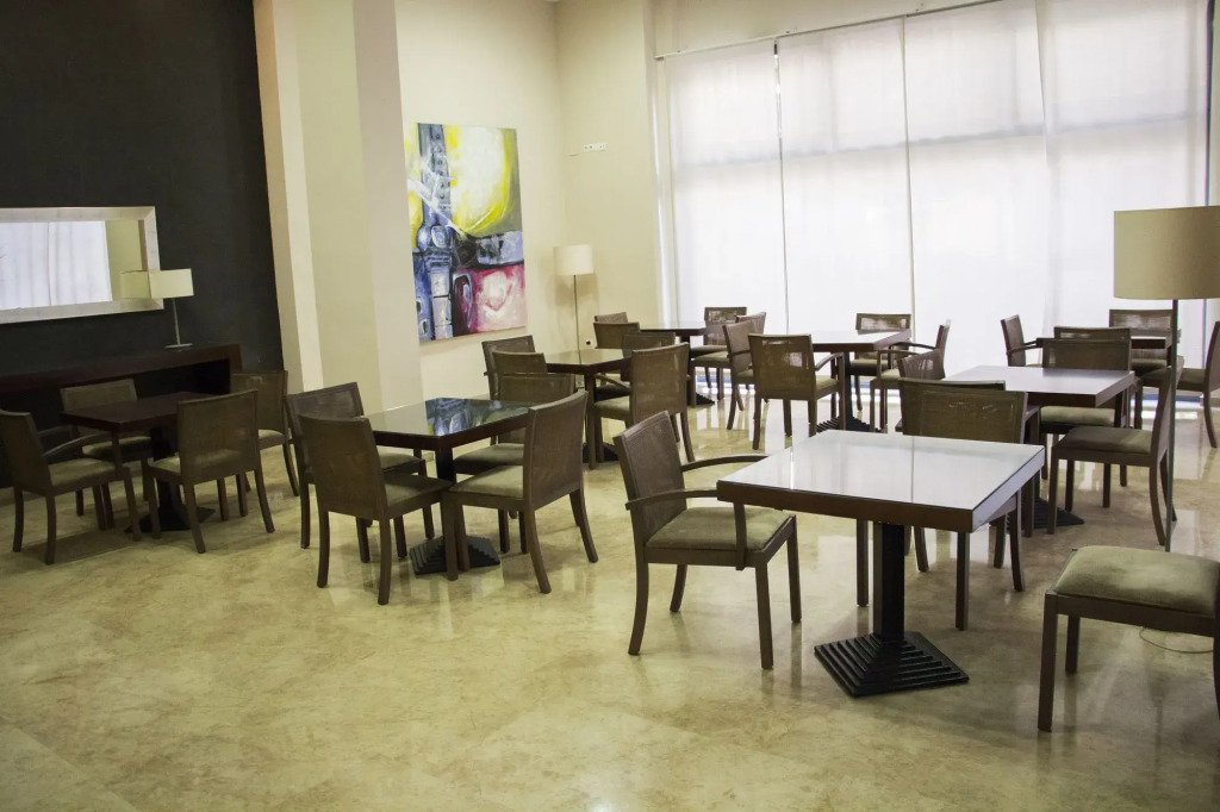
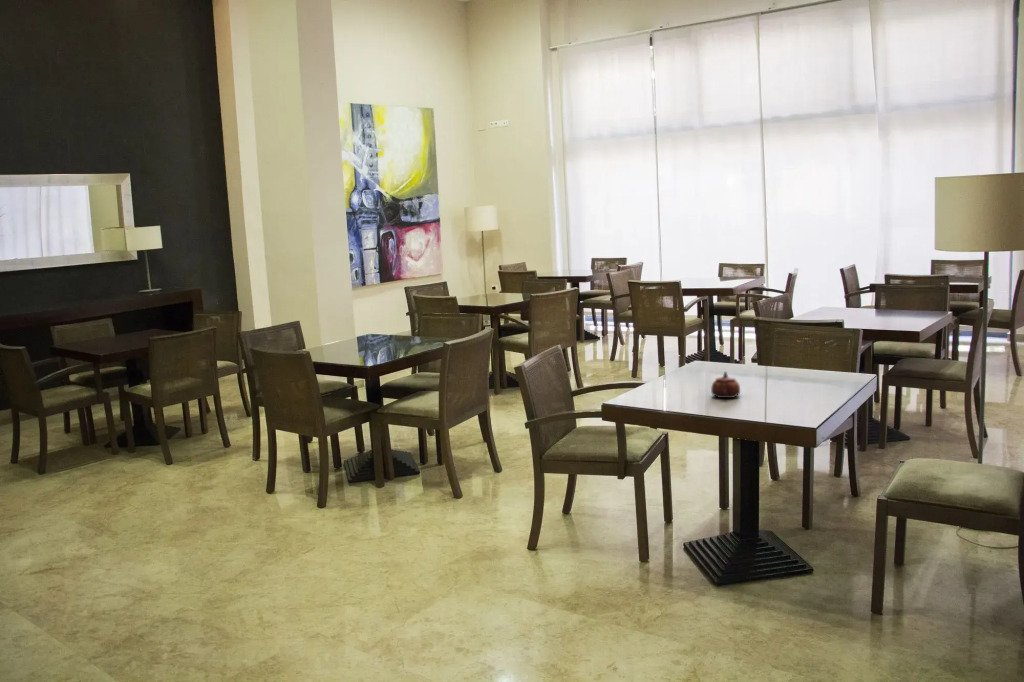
+ teapot (725, 384)
